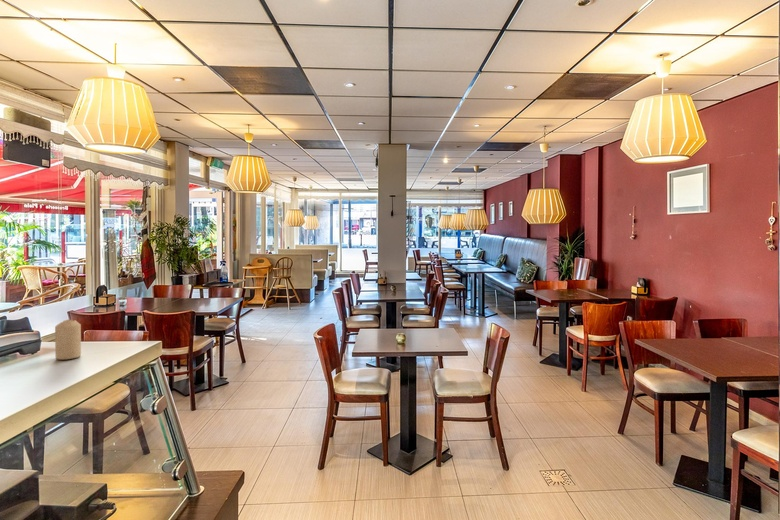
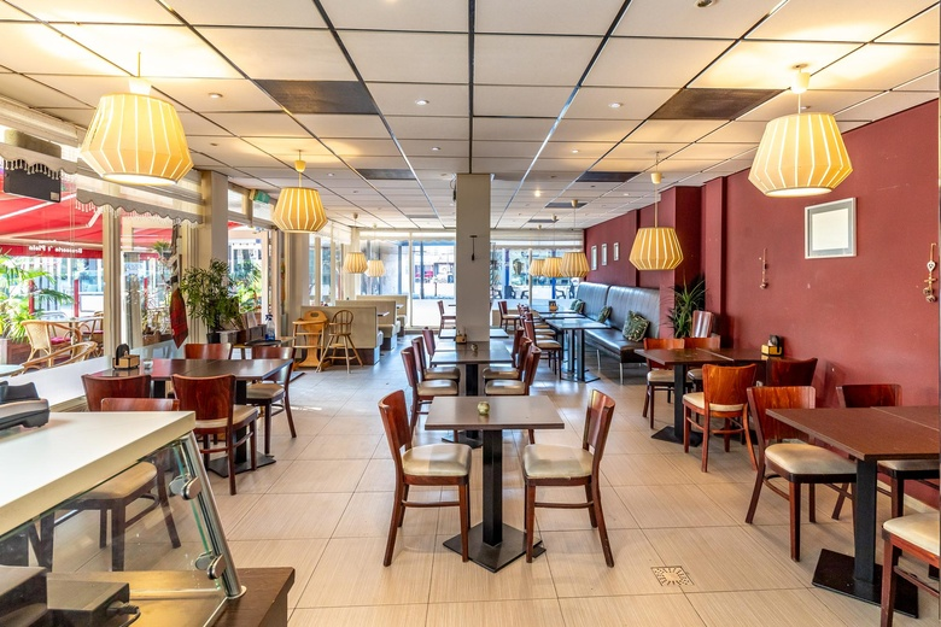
- candle (68, 338)
